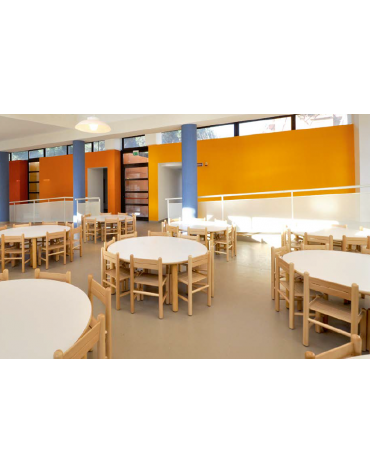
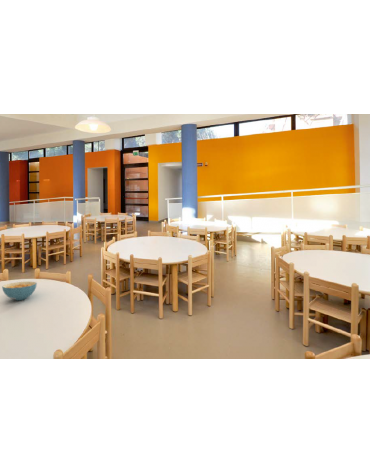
+ cereal bowl (20, 291)
